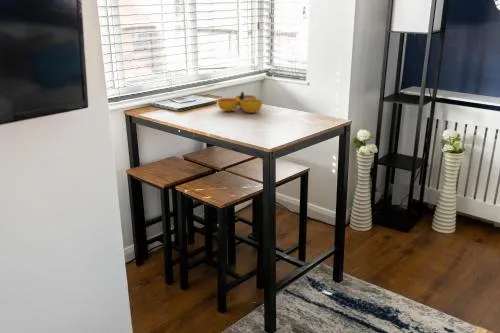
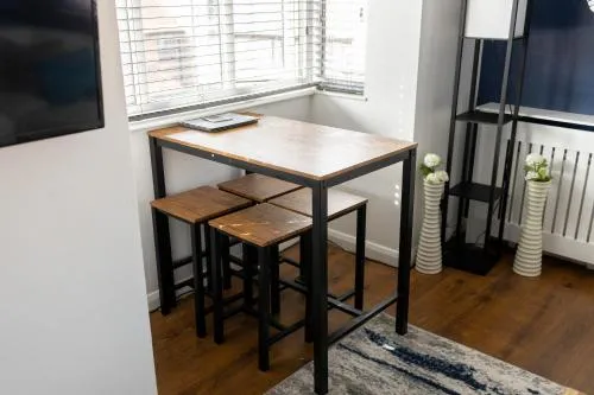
- decorative bowl (238, 100)
